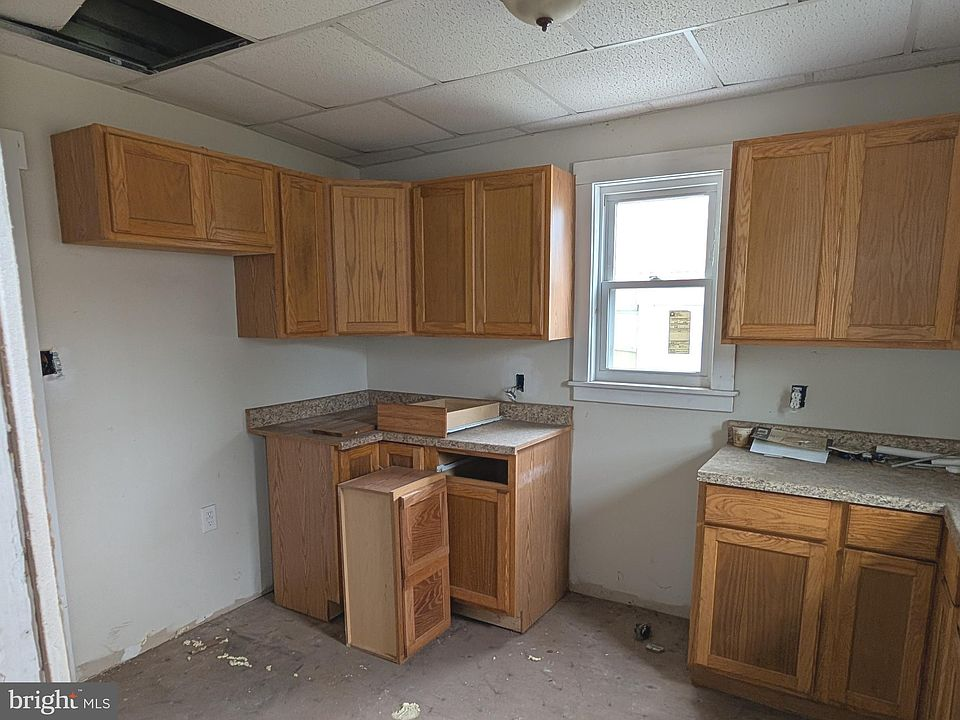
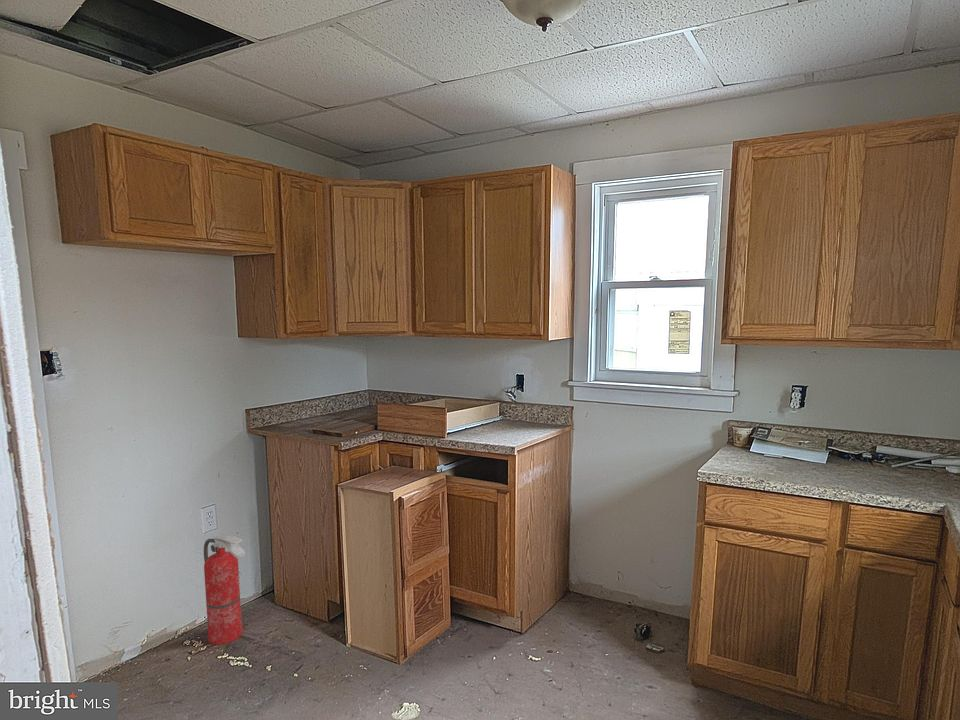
+ fire extinguisher (225, 586)
